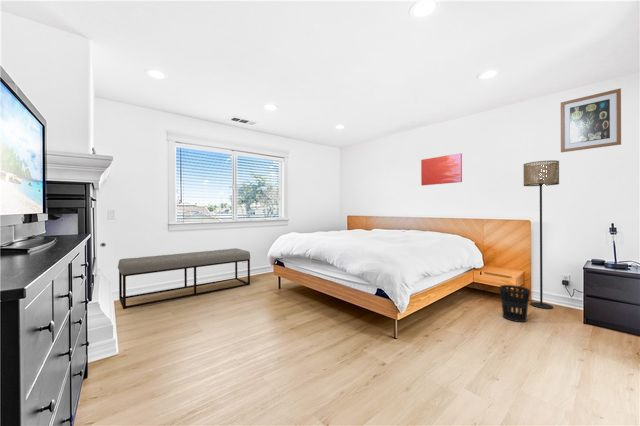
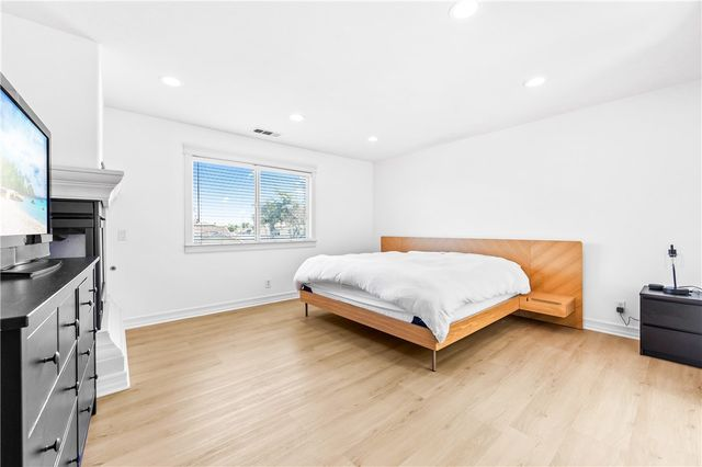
- bench (186, 273)
- wall art (440, 170)
- wastebasket (514, 303)
- wall art (589, 122)
- floor lamp (541, 234)
